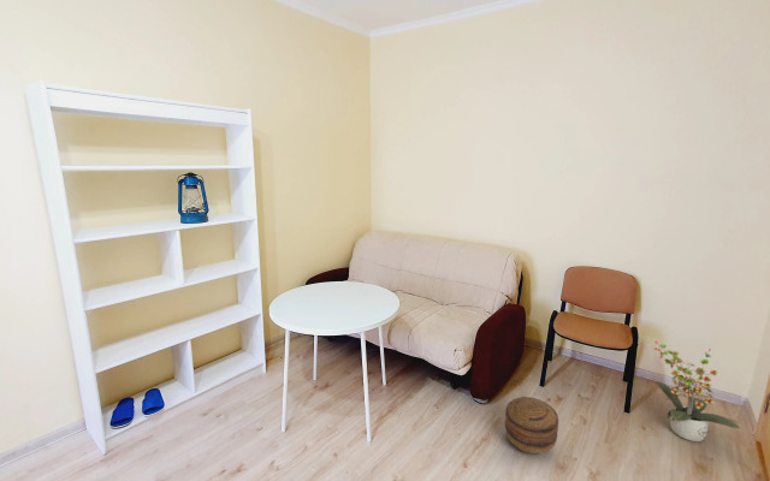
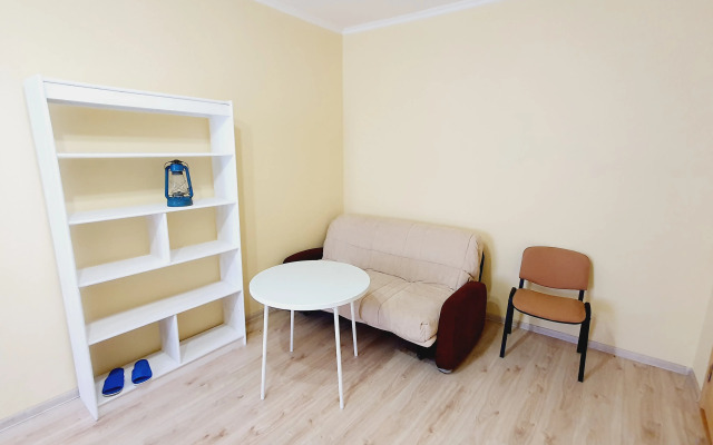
- potted plant (687, 393)
- basket (531, 423)
